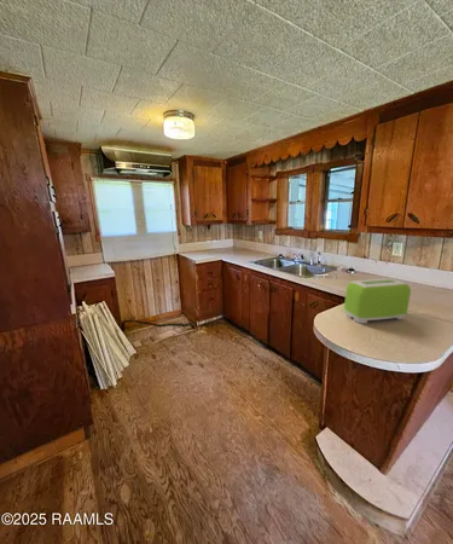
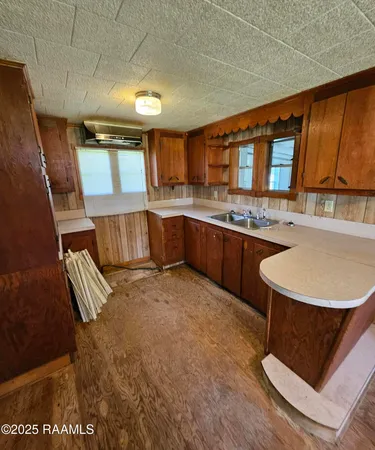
- toaster (376, 299)
